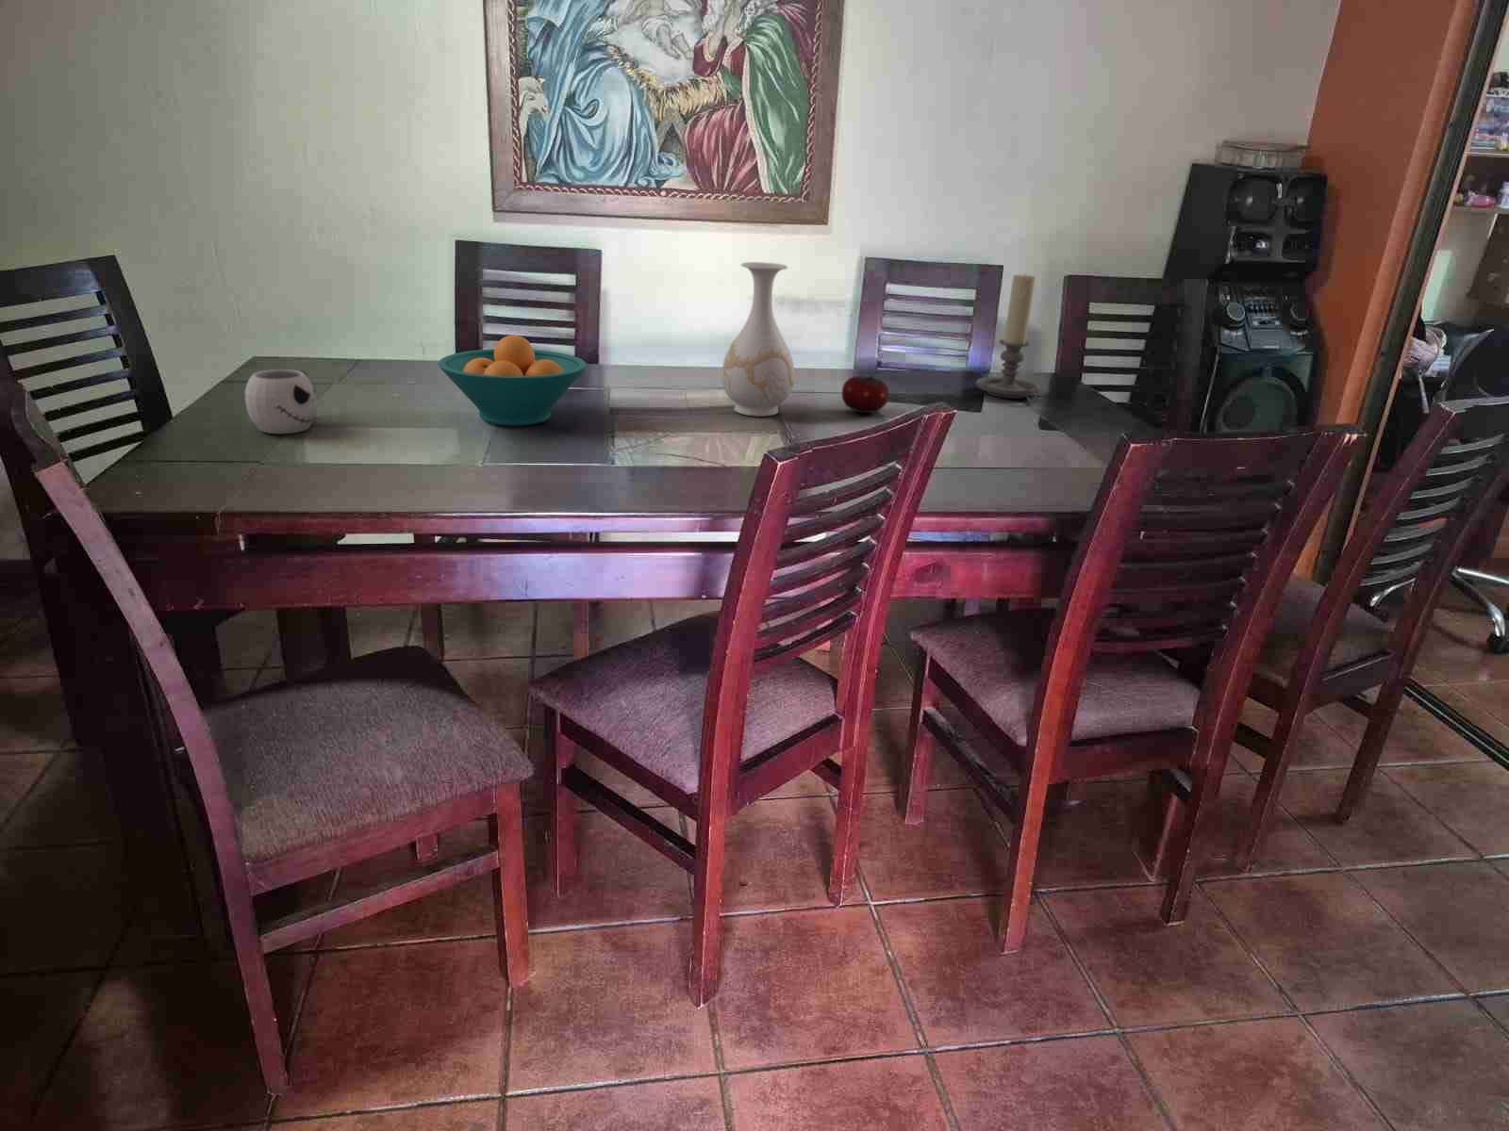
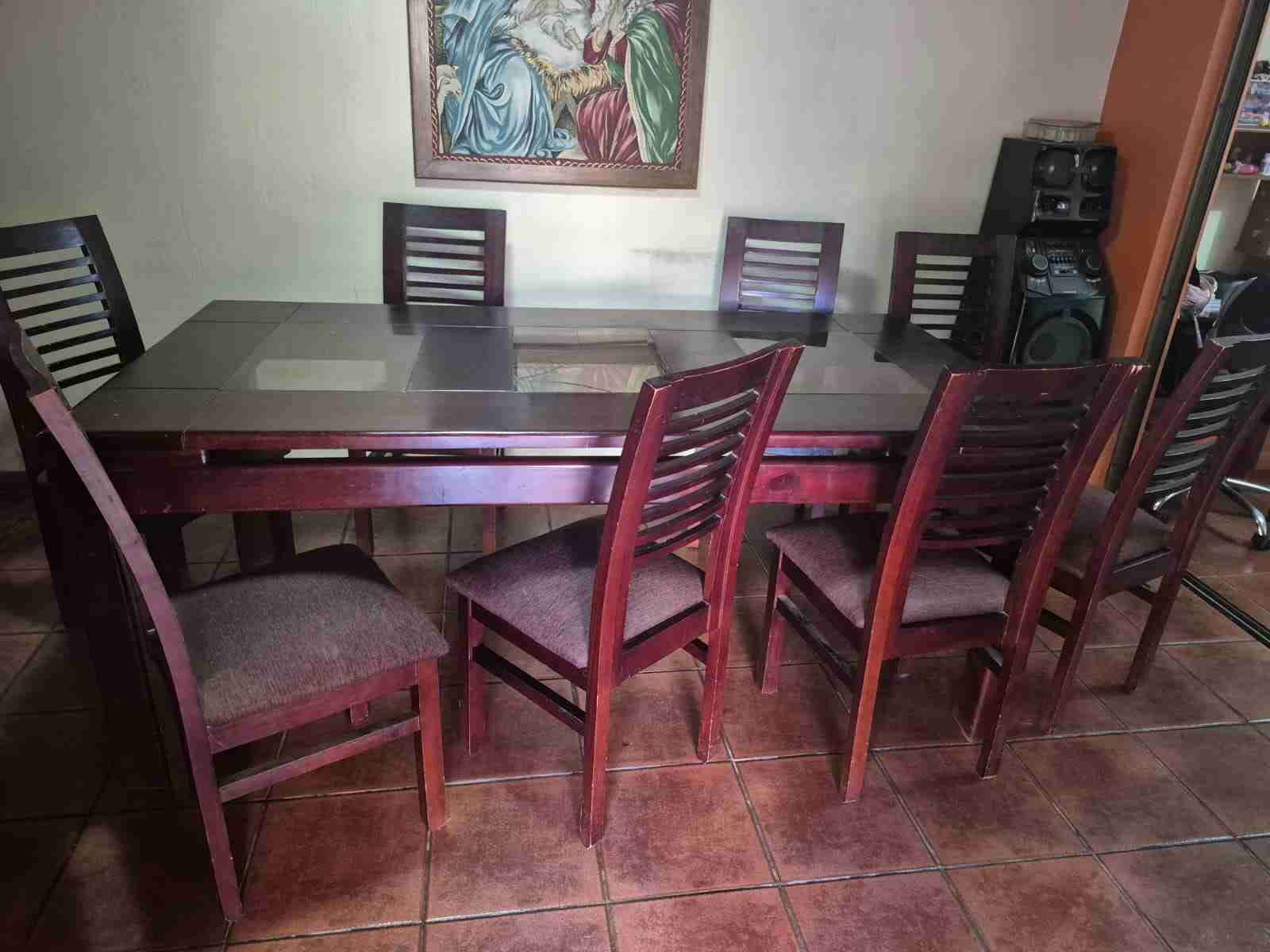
- vase (760, 340)
- candle holder (1019, 335)
- mug (286, 398)
- apple (865, 393)
- fruit bowl (514, 377)
